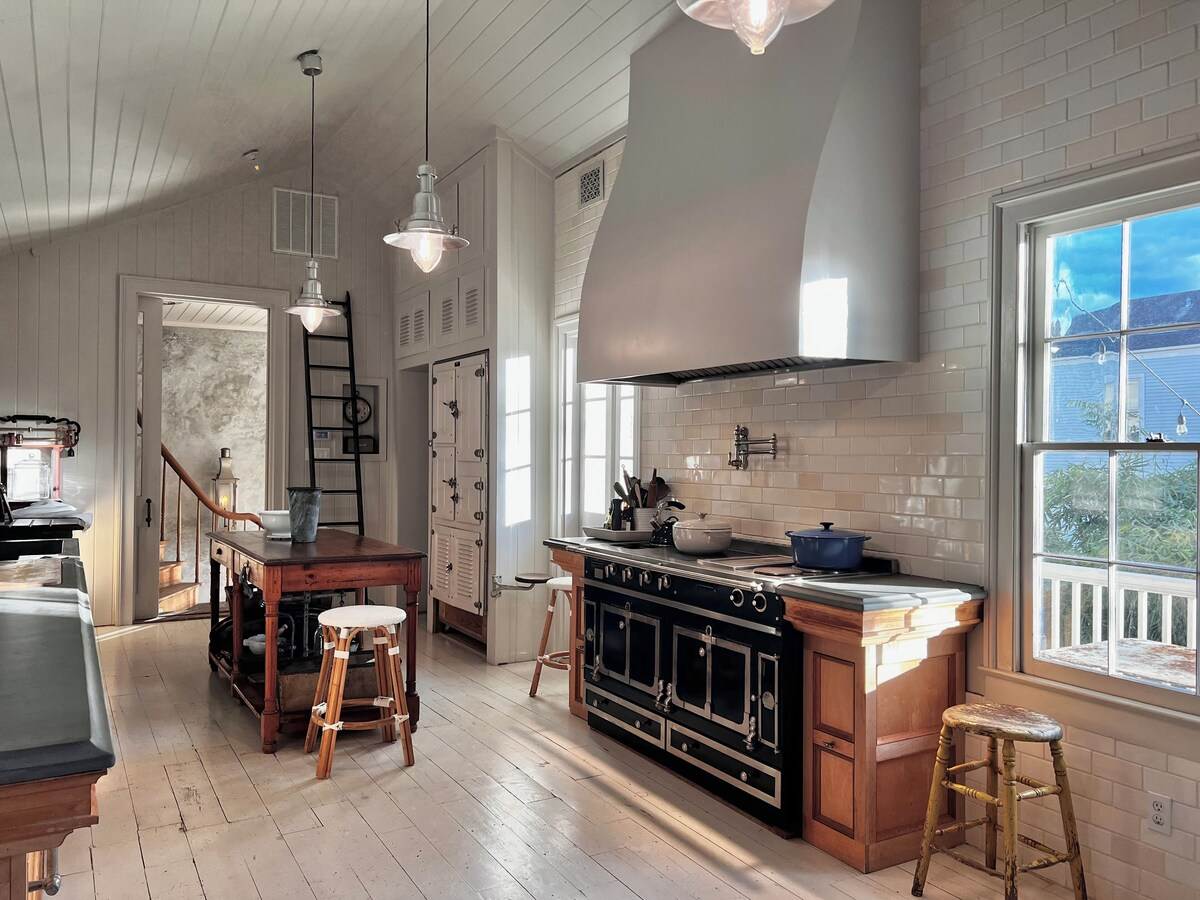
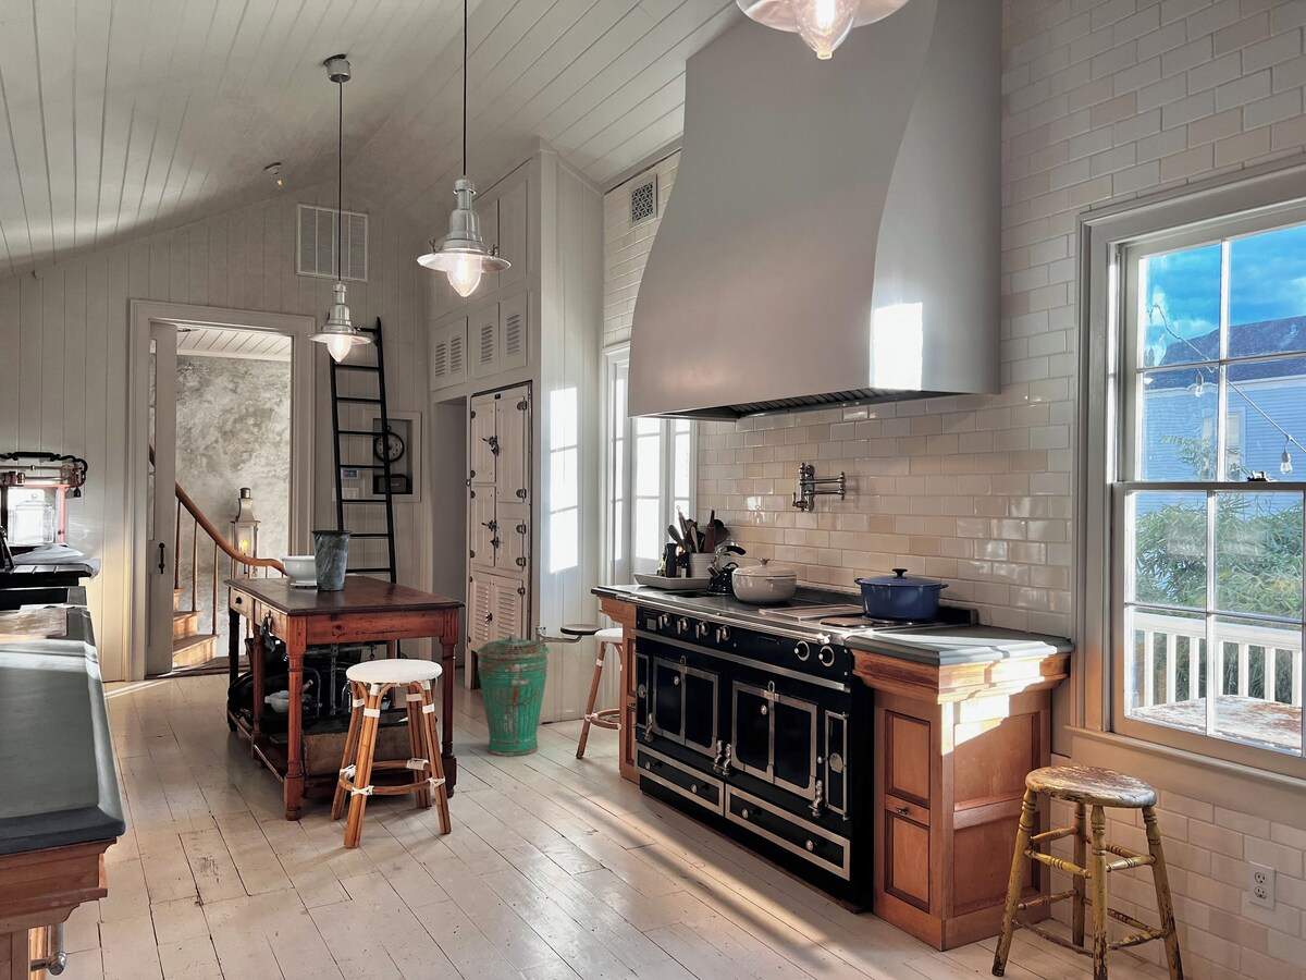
+ trash can (513, 691)
